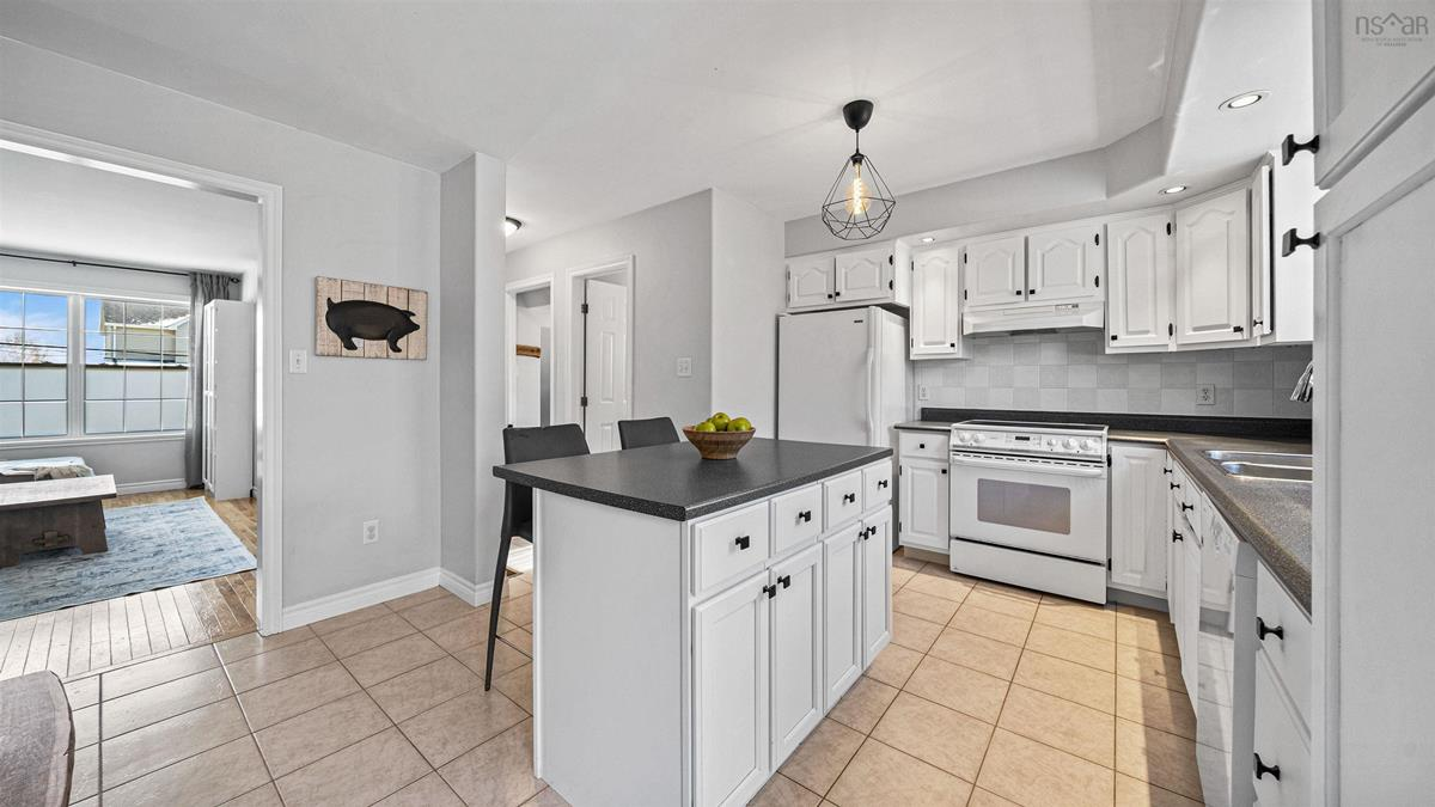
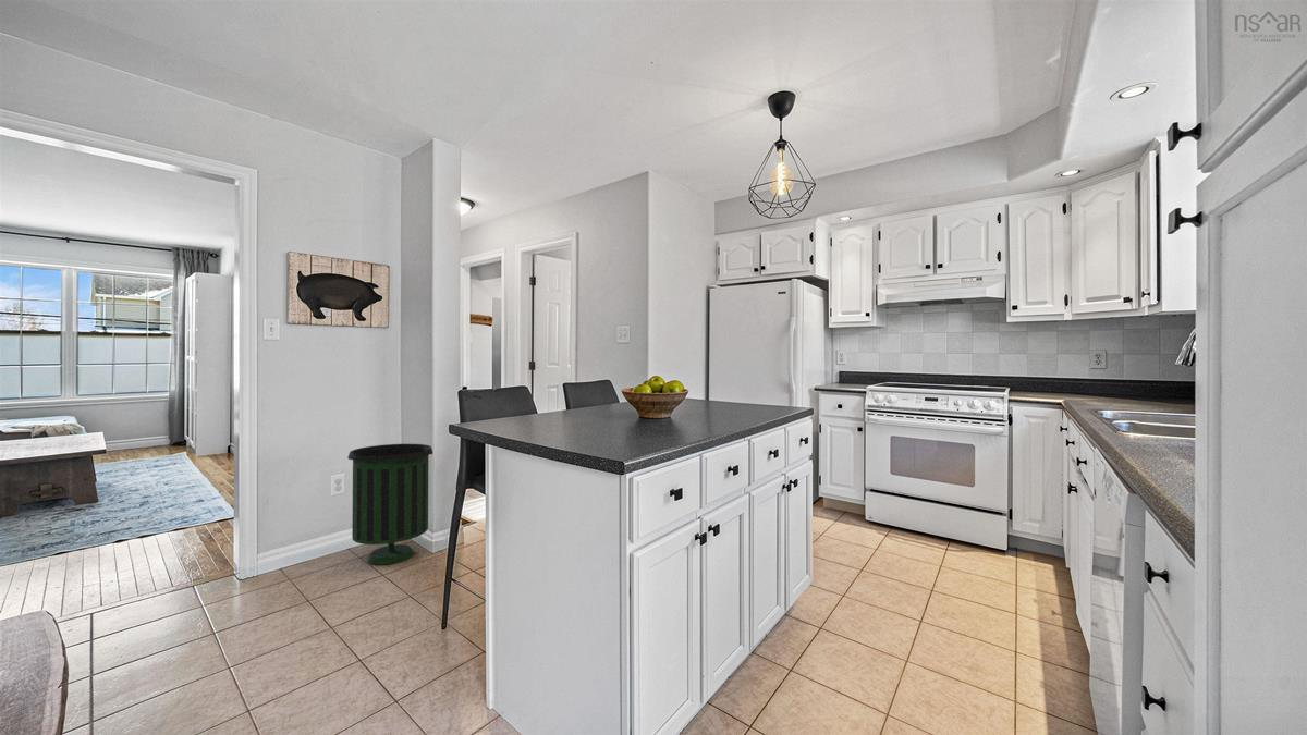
+ trash can (391, 502)
